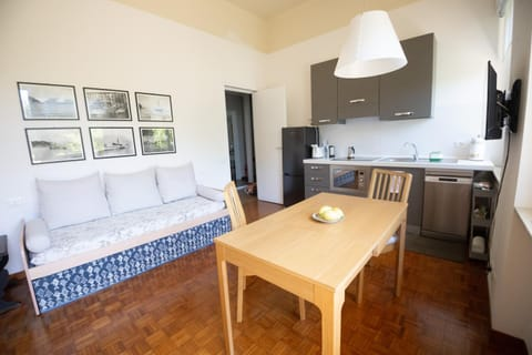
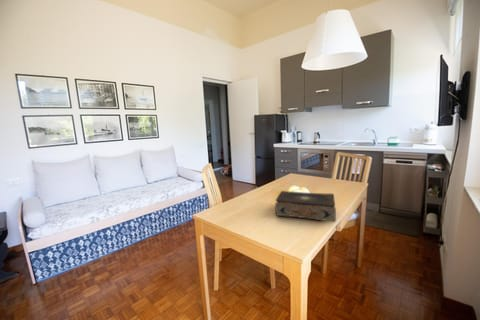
+ book (305, 204)
